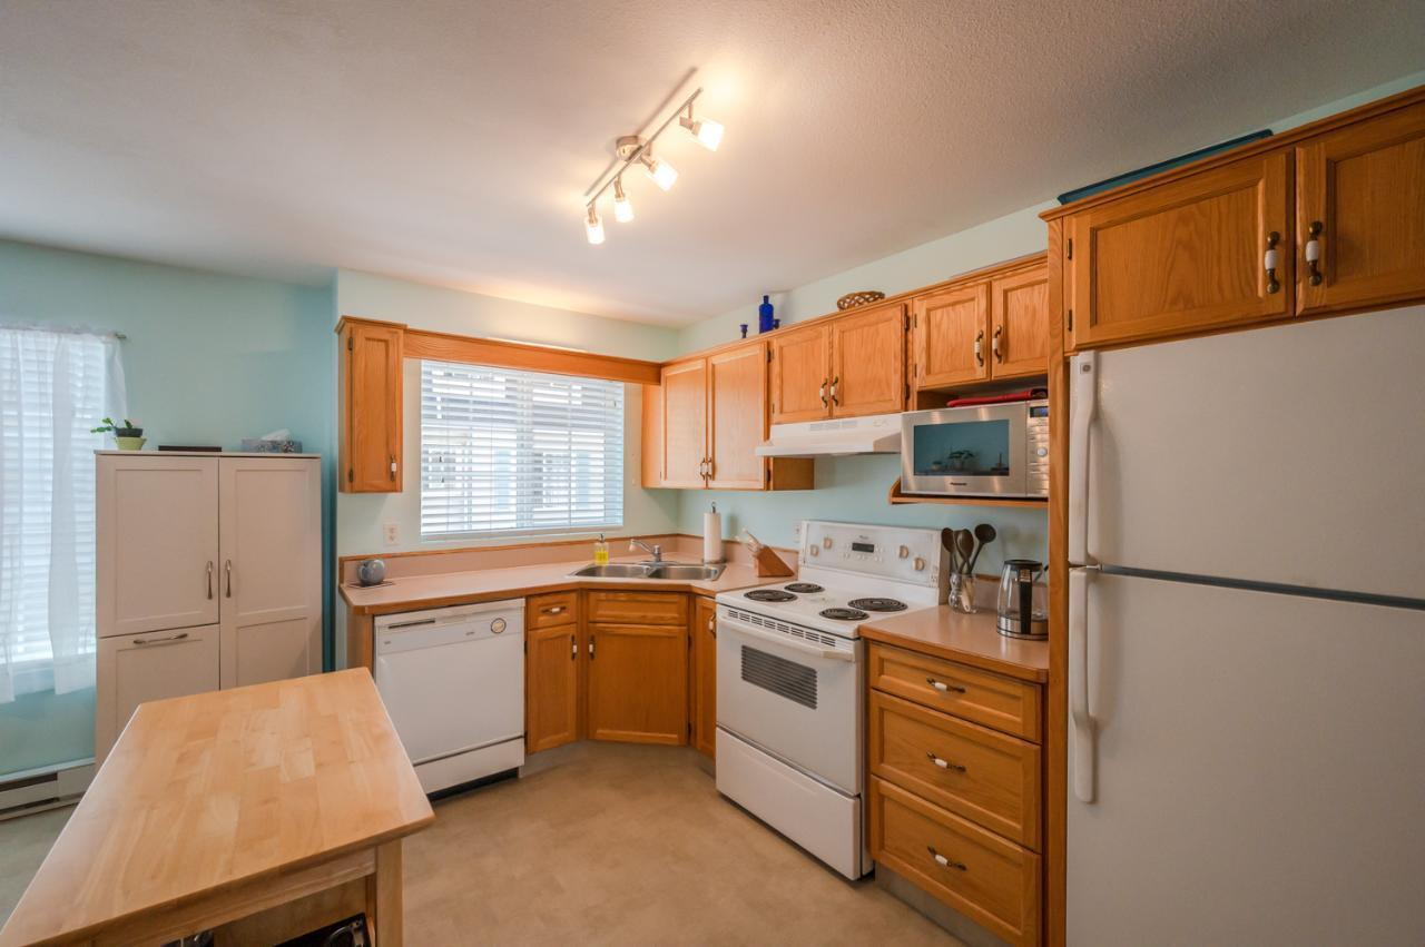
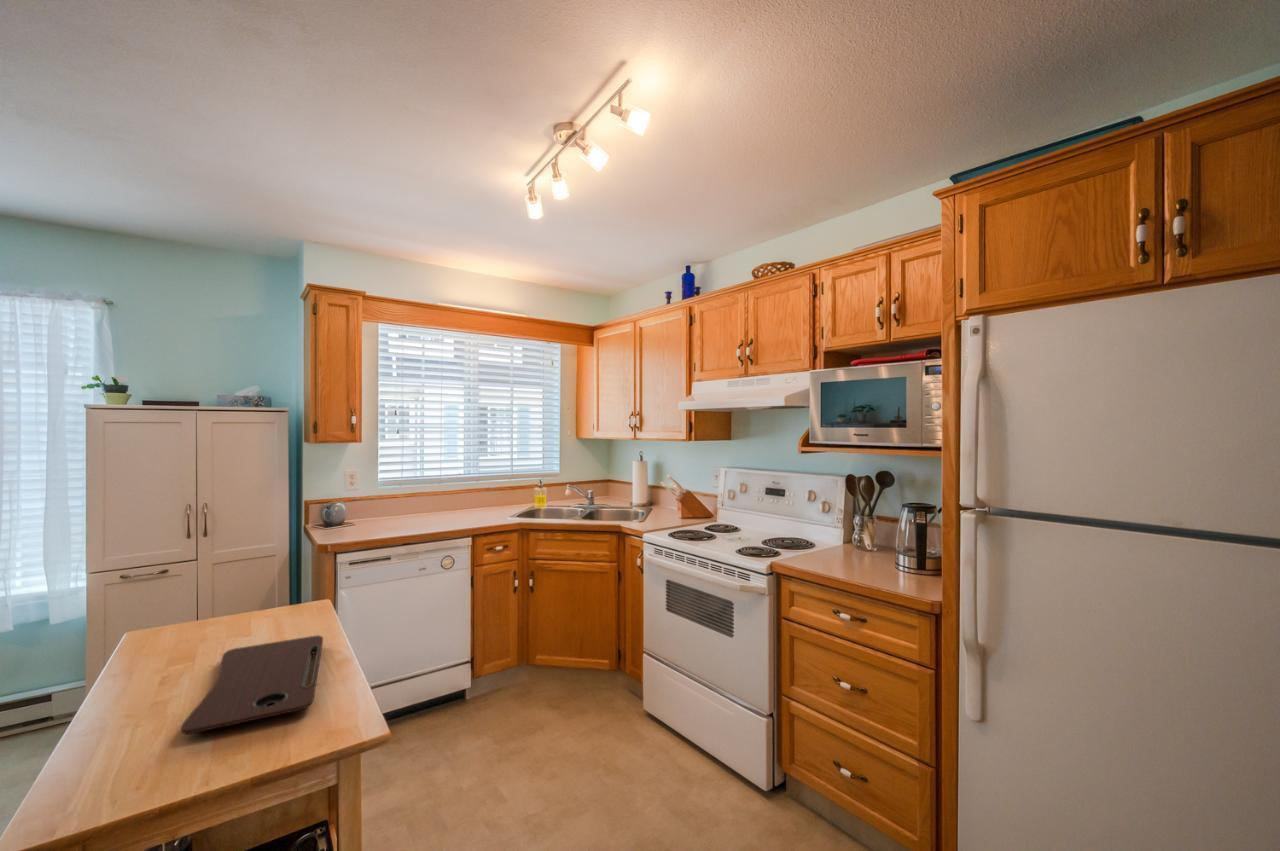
+ cutting board (264, 678)
